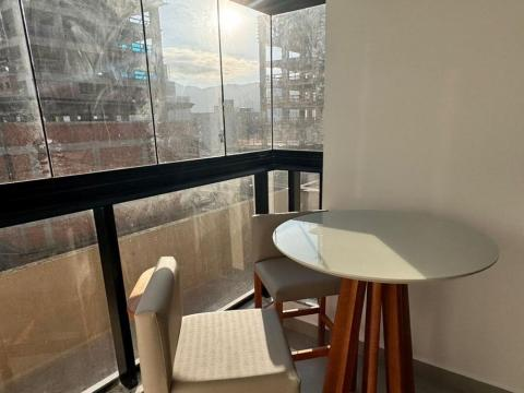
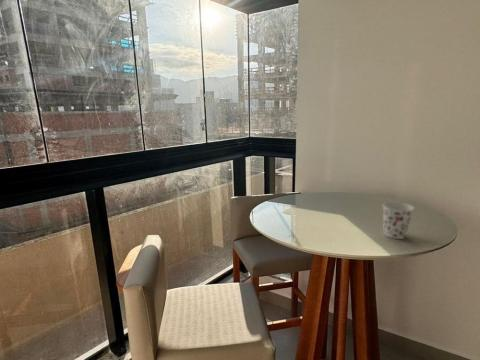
+ cup (396, 220)
